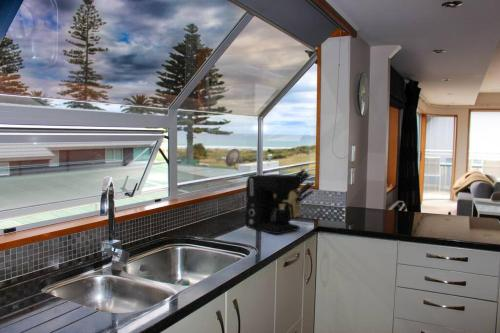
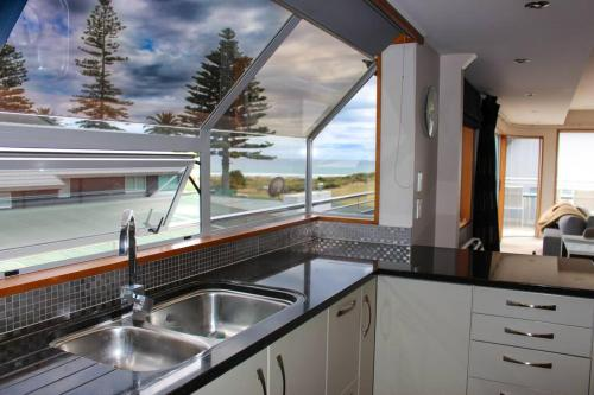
- coffee maker (274, 202)
- knife block (289, 194)
